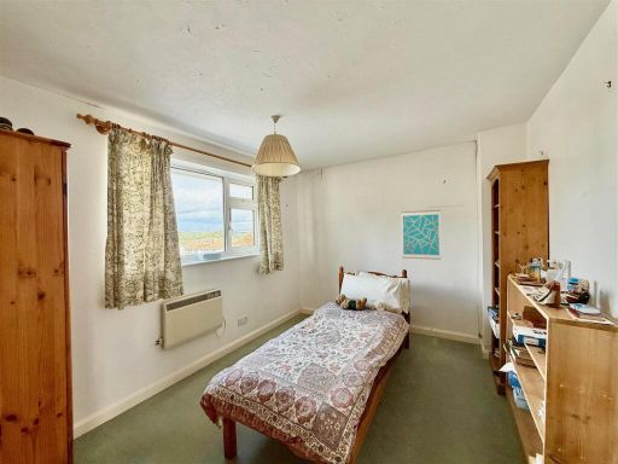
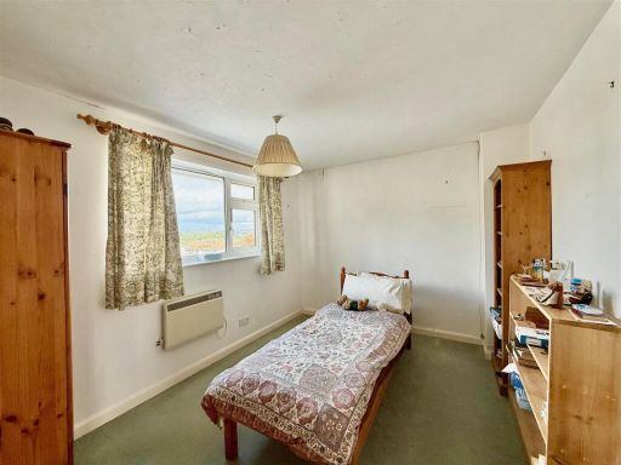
- wall art (420, 234)
